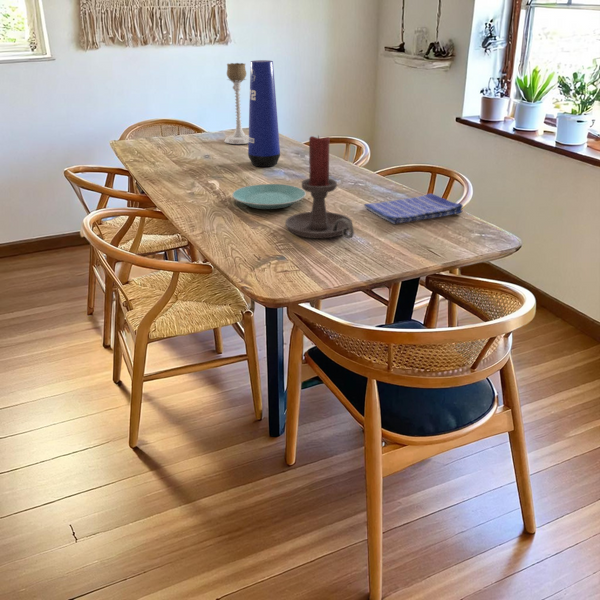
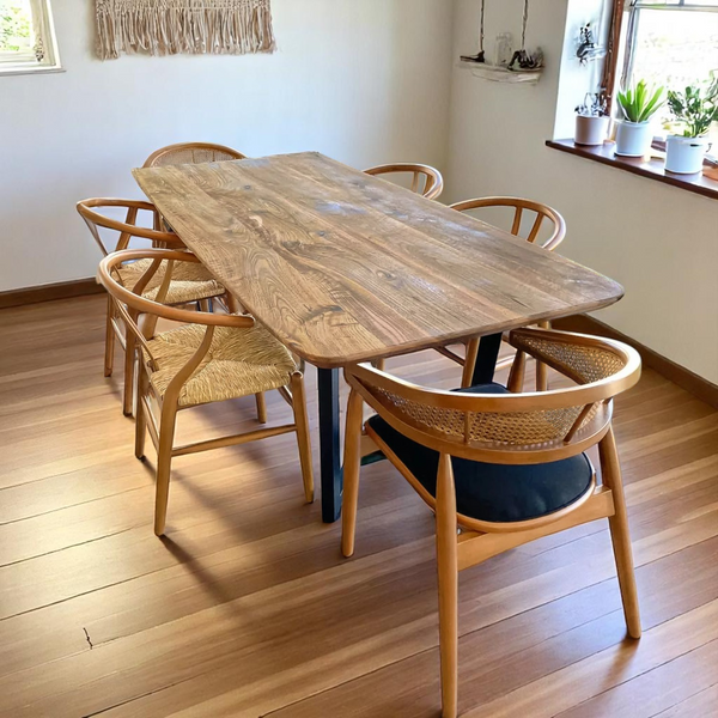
- plate (269, 197)
- candle holder (325, 185)
- dish towel (413, 206)
- candle holder (237, 103)
- vase (263, 114)
